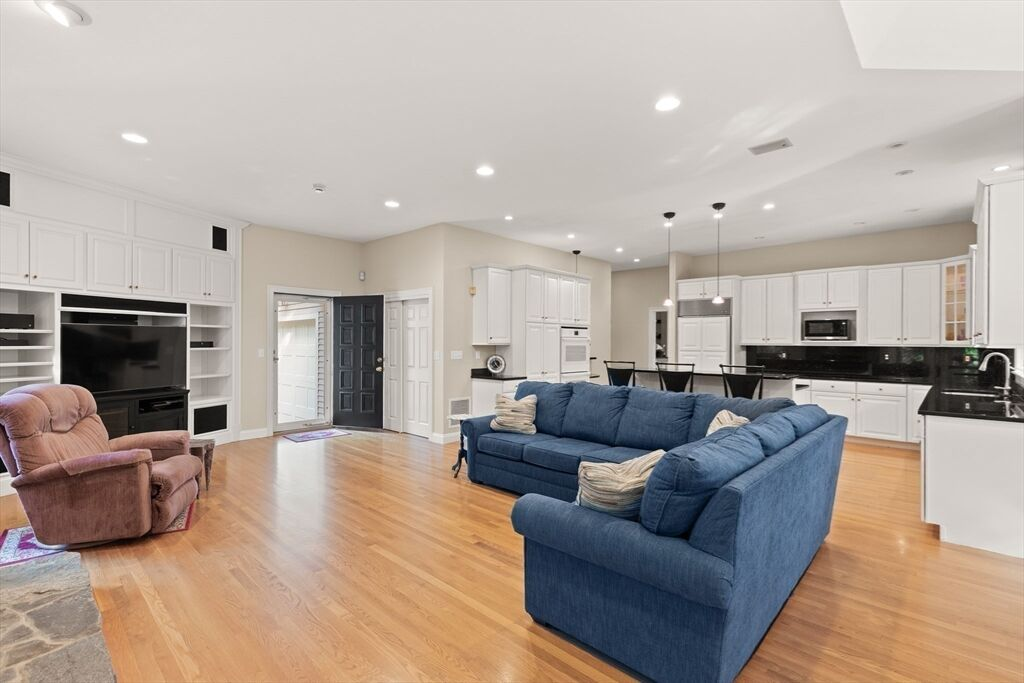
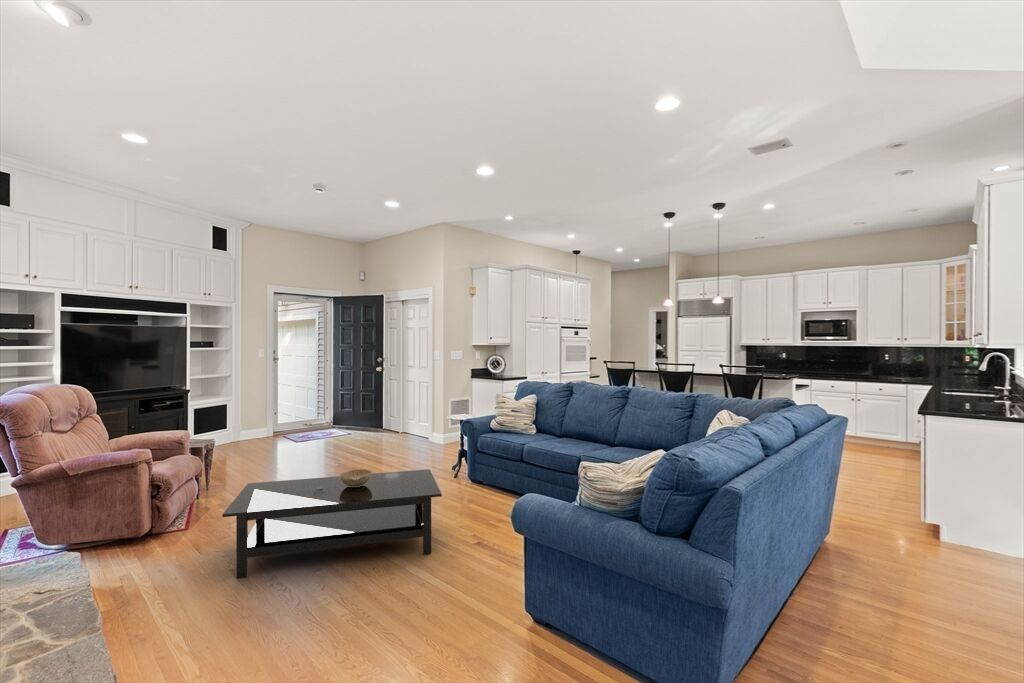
+ decorative bowl (355, 478)
+ coffee table (341, 517)
